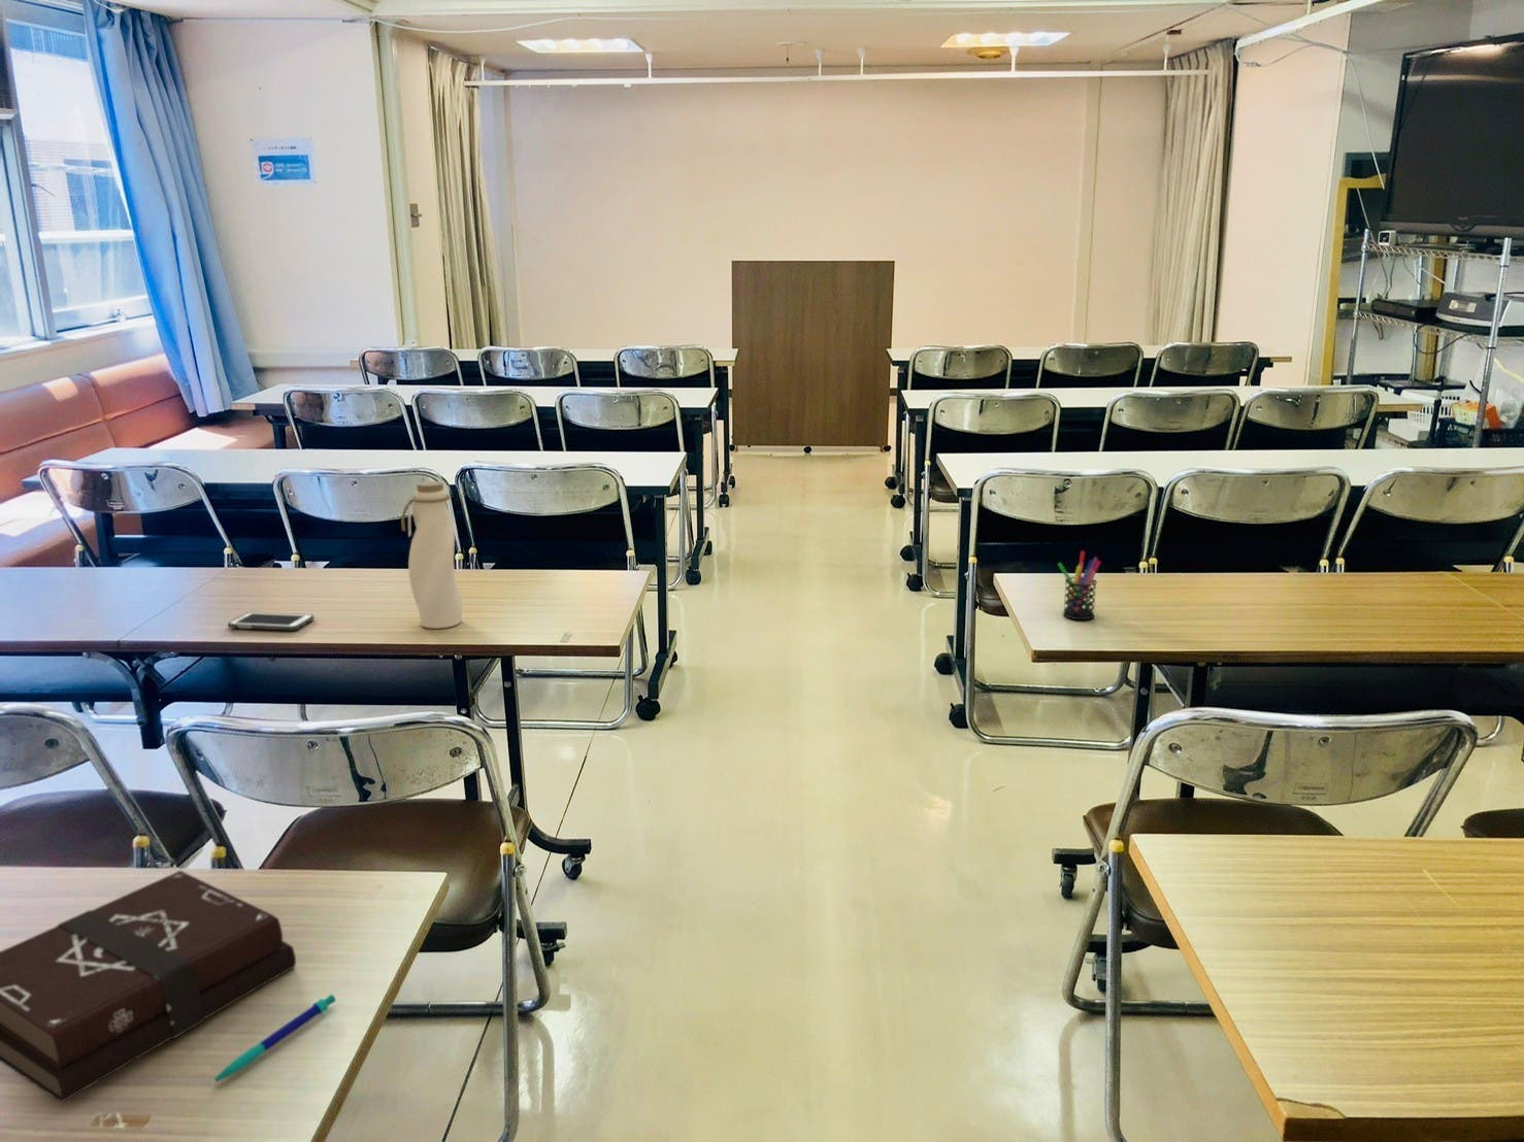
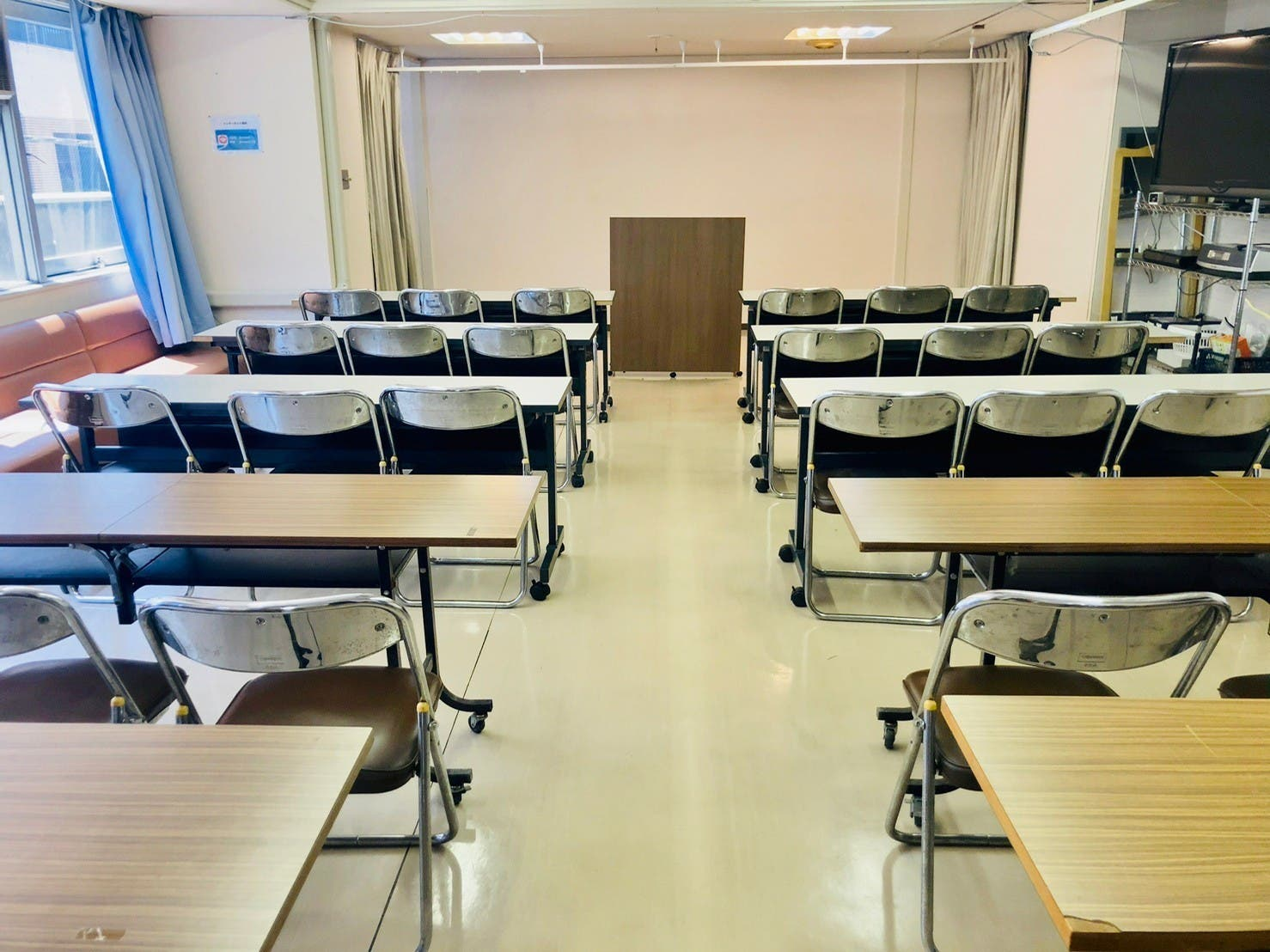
- water bottle (431, 554)
- pen holder (1076, 584)
- cell phone (271, 620)
- hardback book (128, 970)
- pen (275, 1036)
